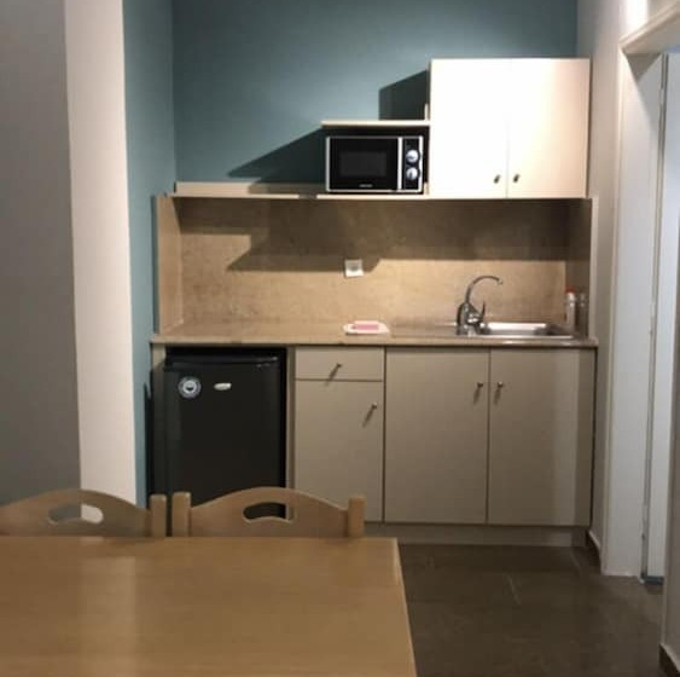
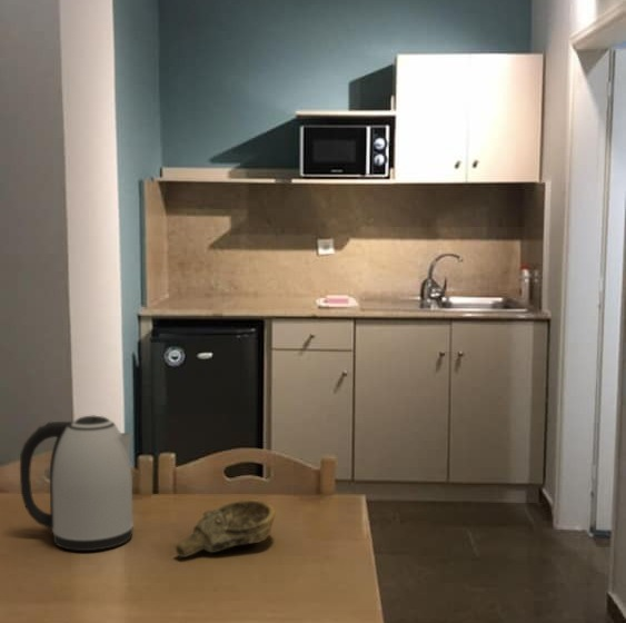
+ decorative bowl (225, 527)
+ kettle (77, 477)
